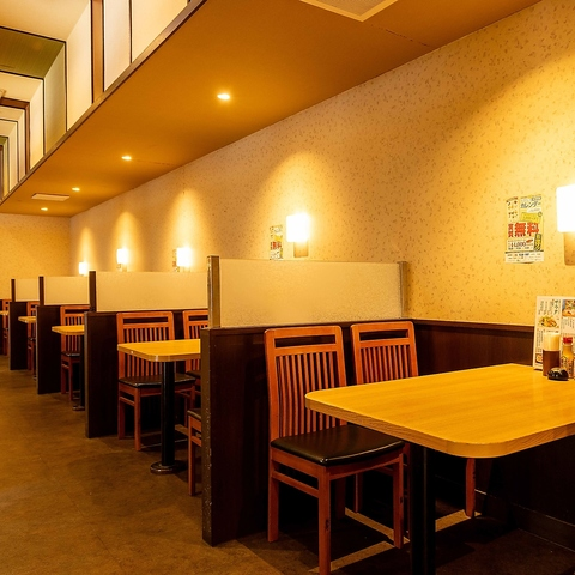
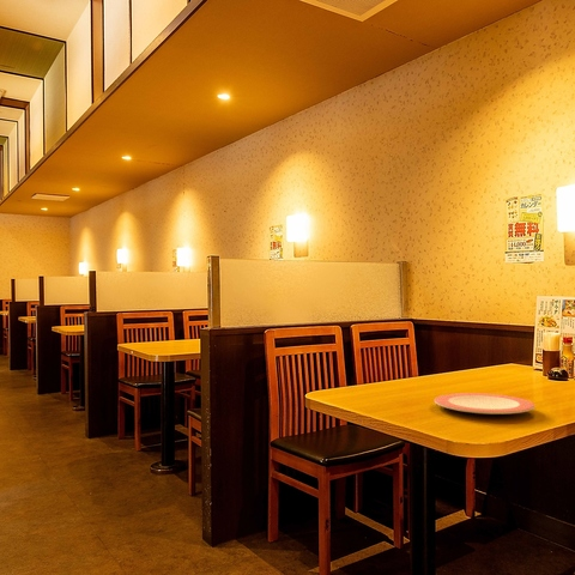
+ plate (483, 405)
